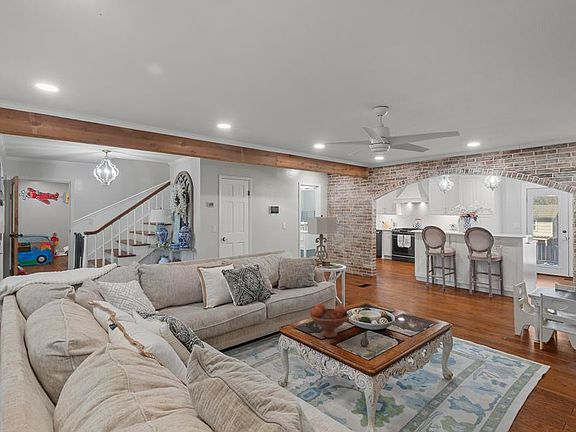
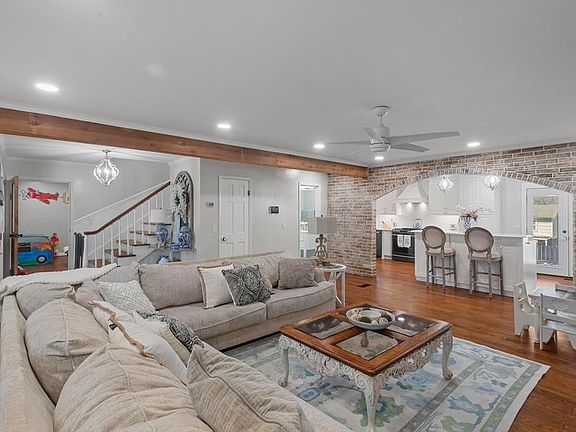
- fruit bowl (329, 320)
